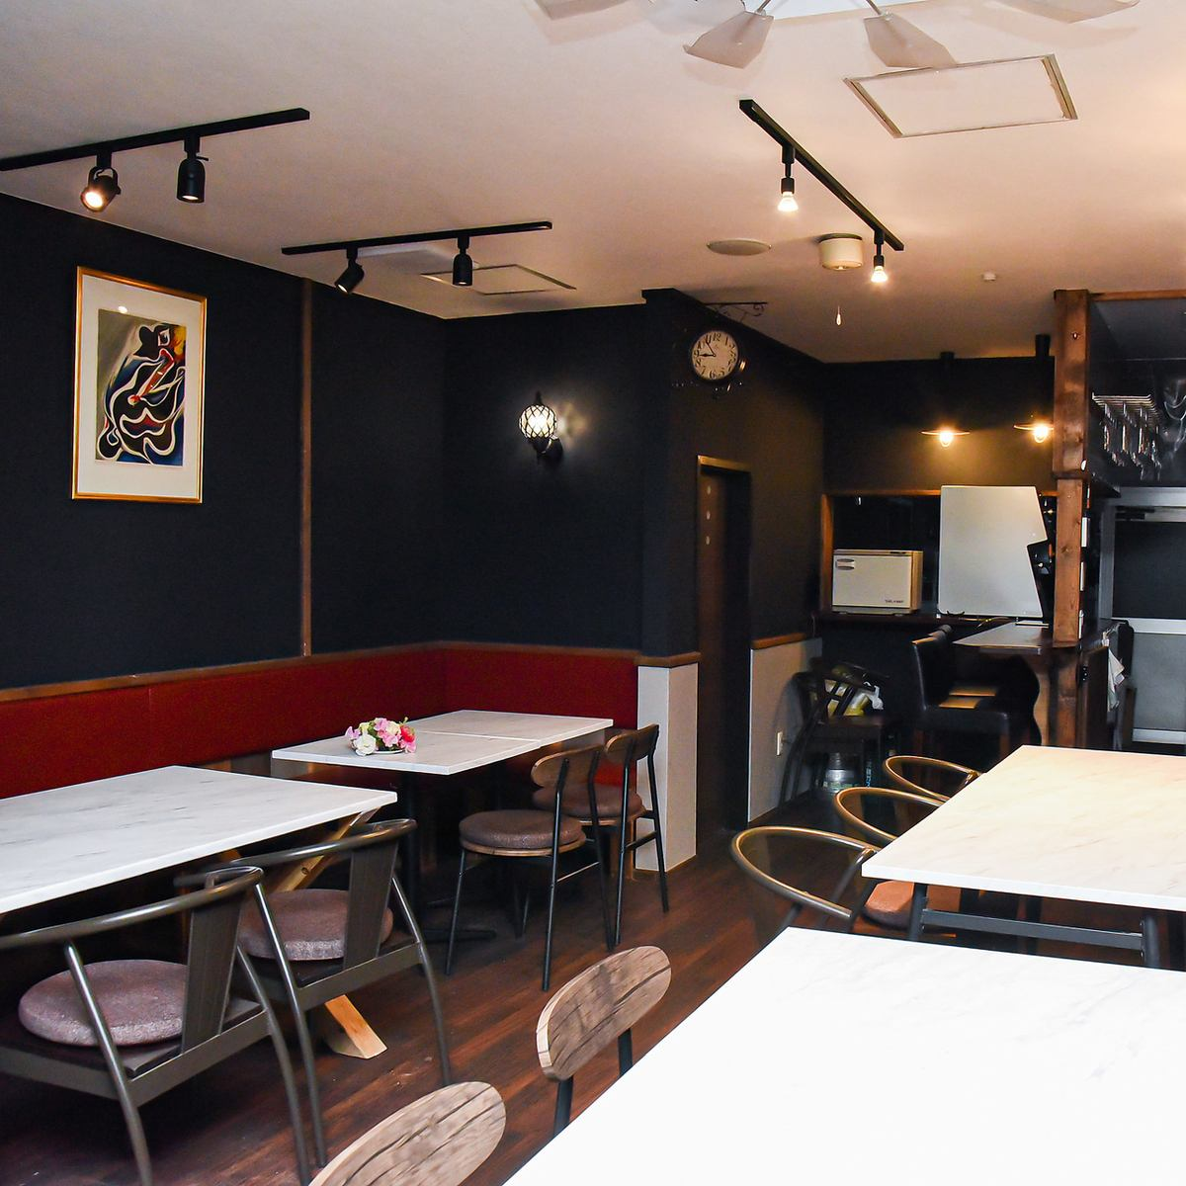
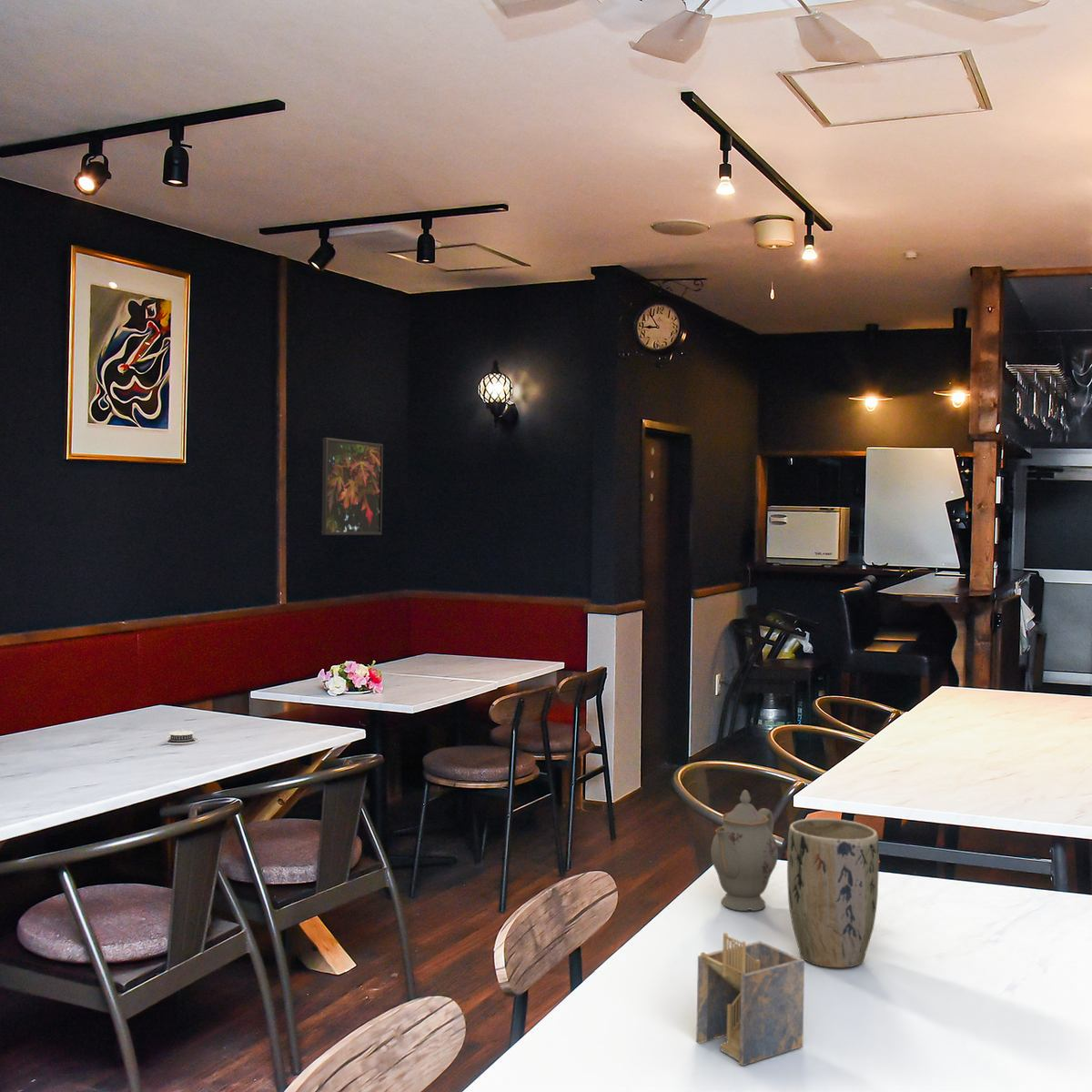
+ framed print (353, 488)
+ napkin holder (750, 986)
+ architectural model (181, 733)
+ plant pot (831, 893)
+ chinaware (743, 847)
